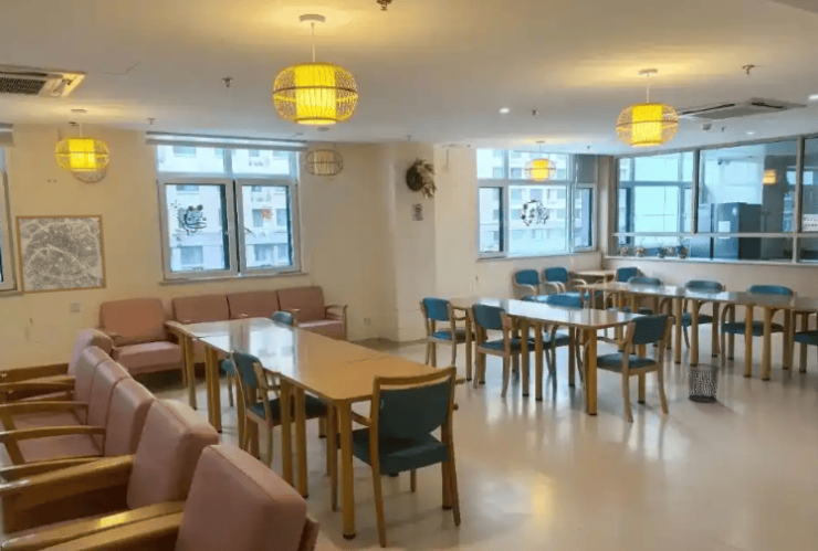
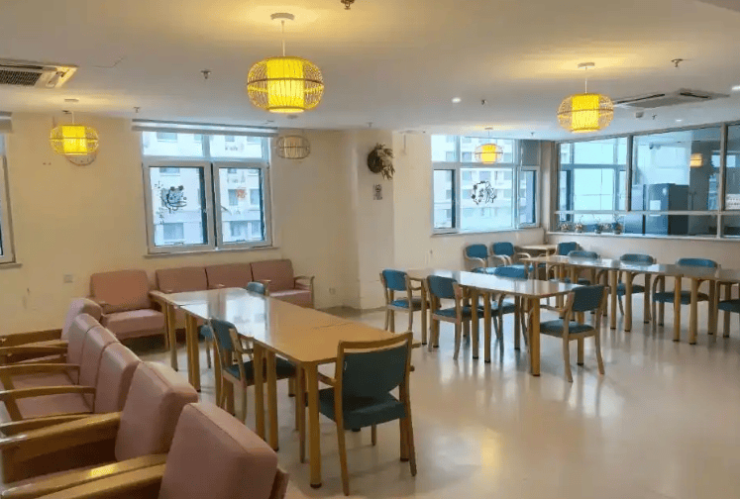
- waste bin (702, 382)
- wall art (62, 253)
